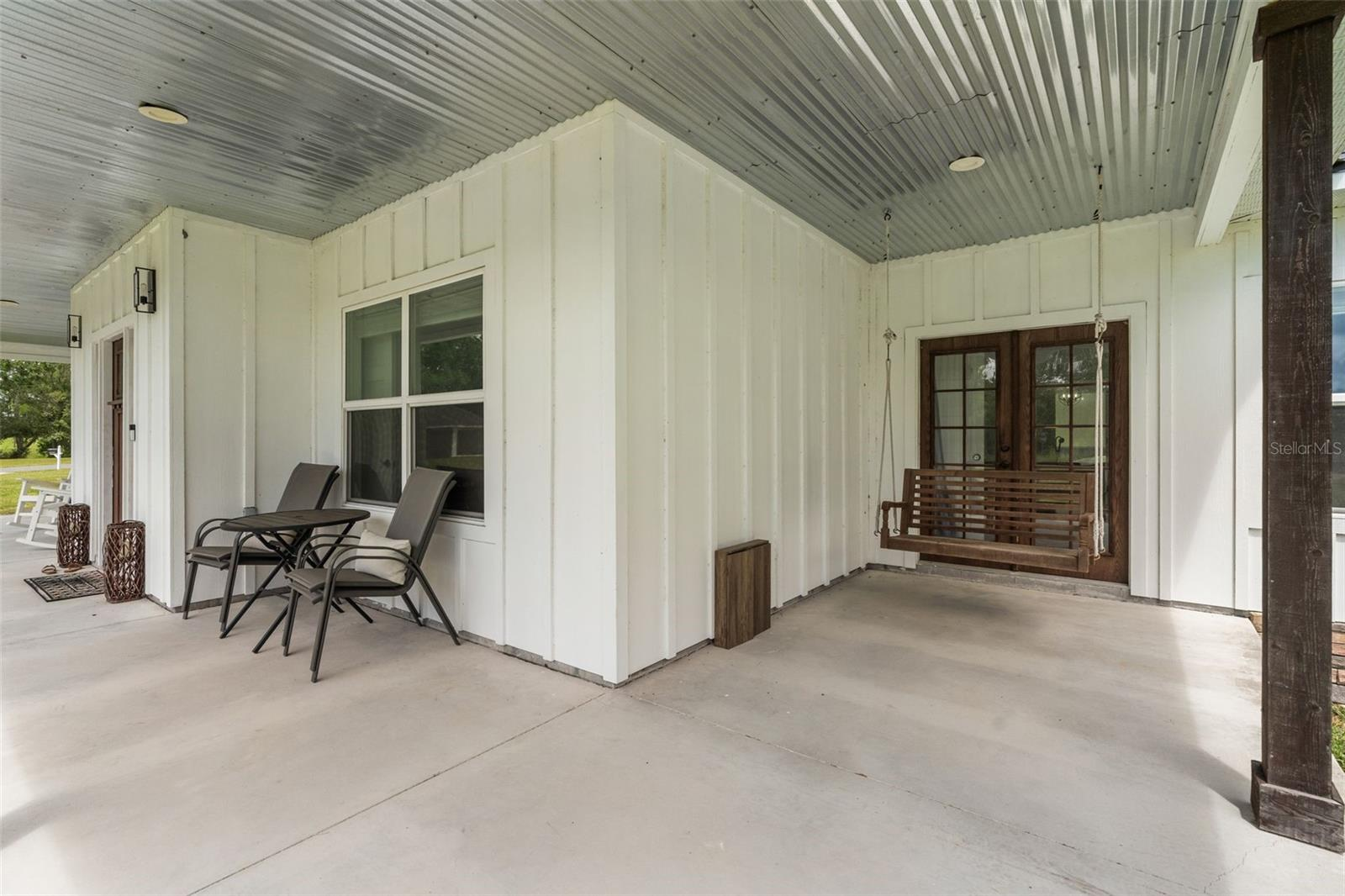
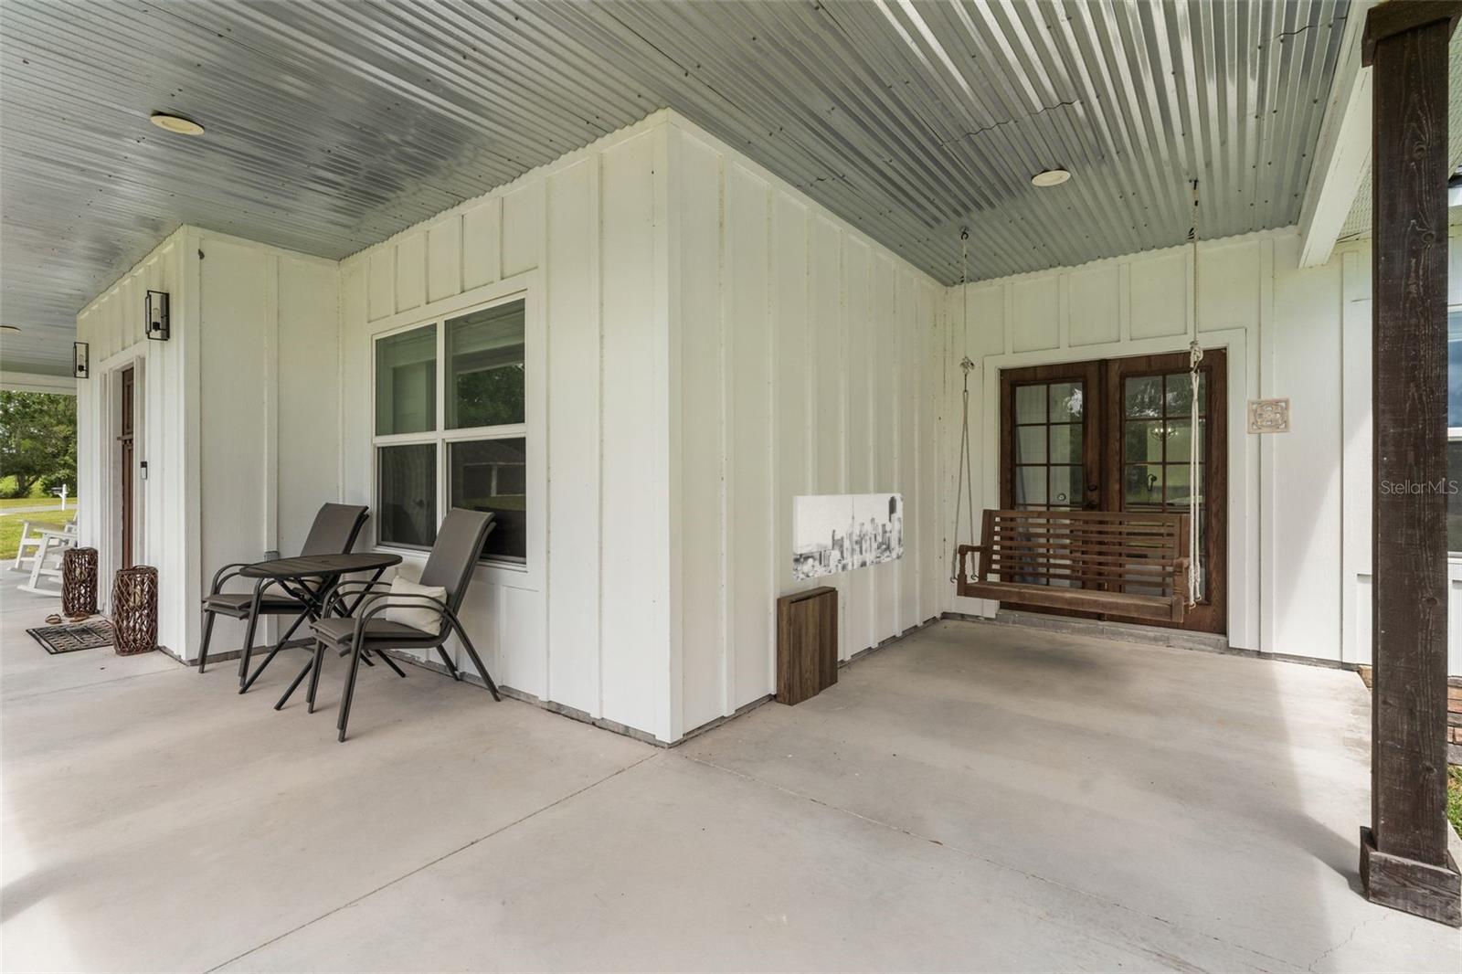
+ wall art (854, 530)
+ wall ornament (1269, 415)
